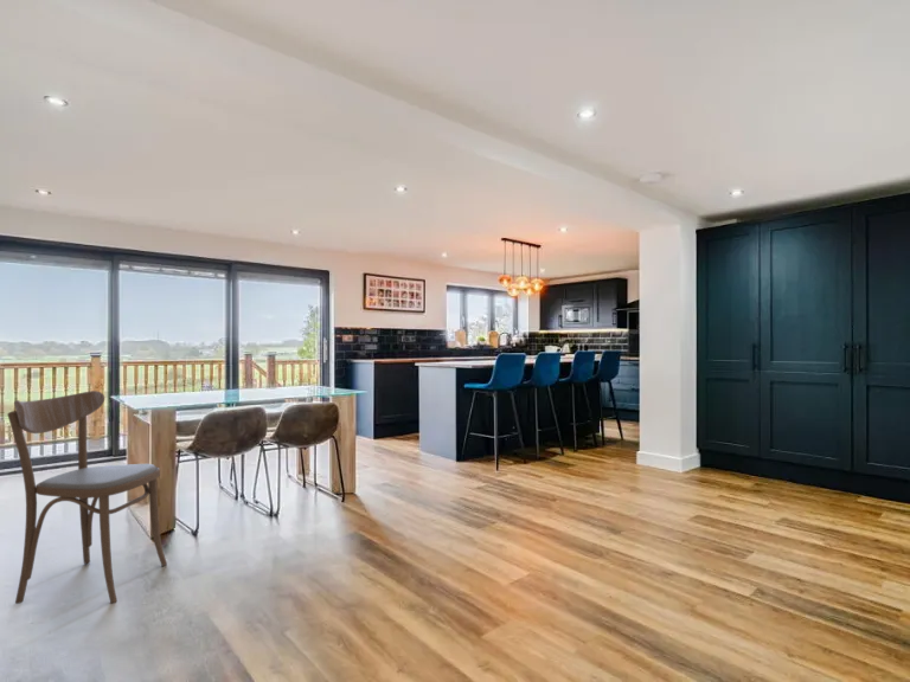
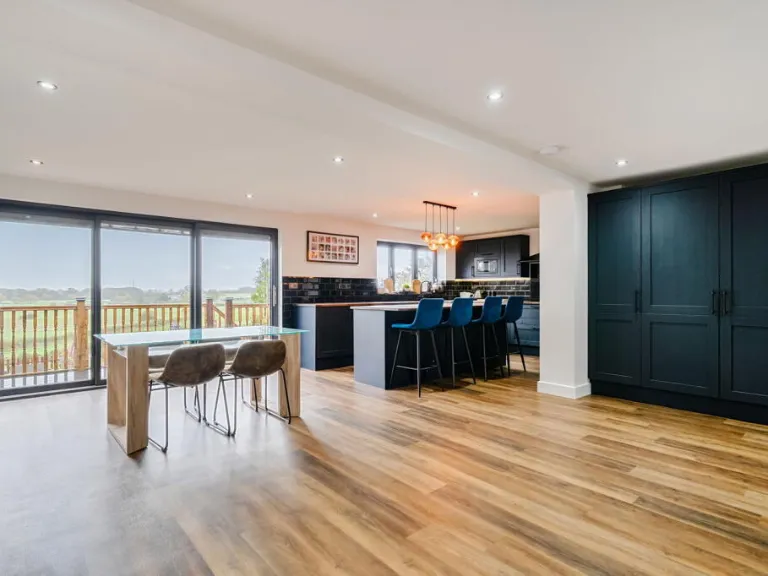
- dining chair (90, 488)
